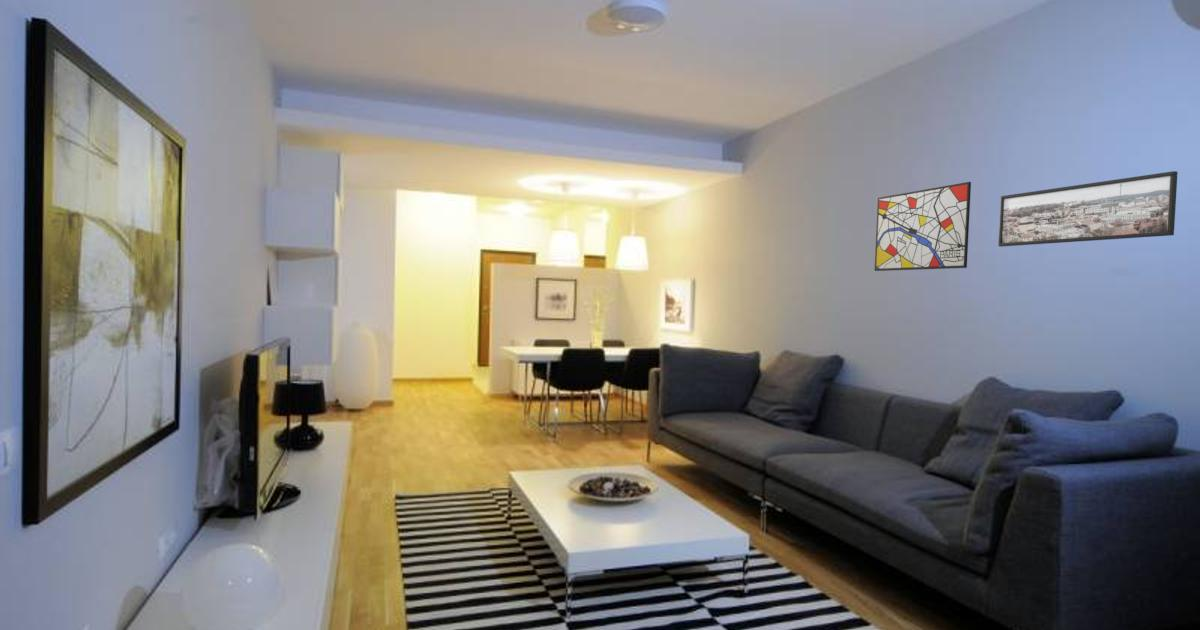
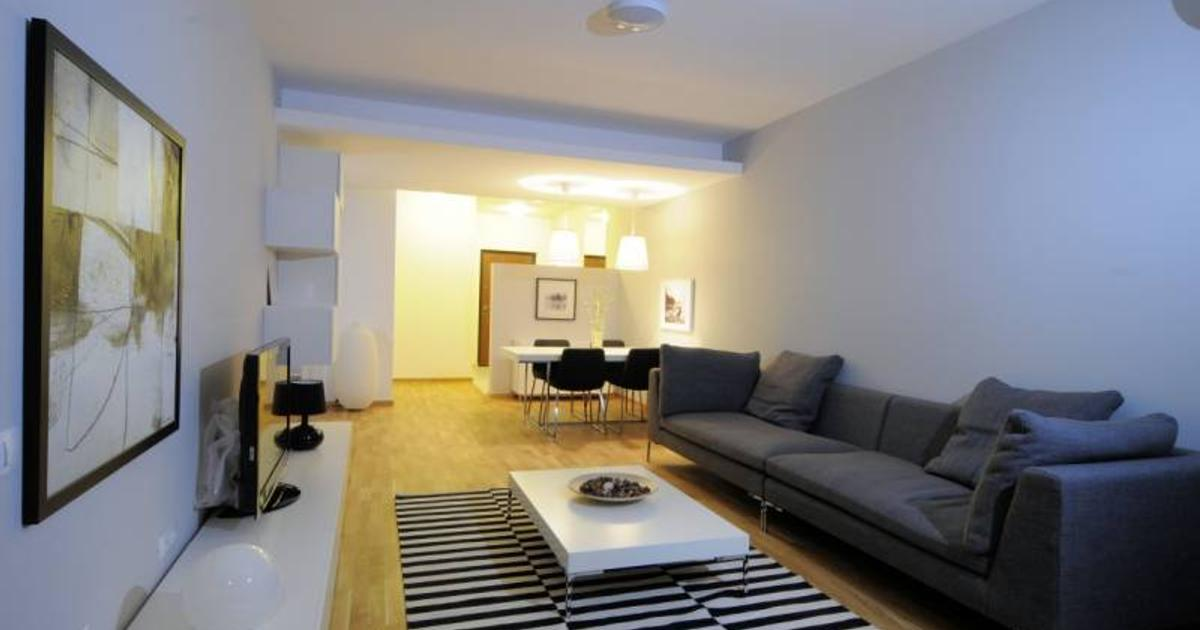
- wall art (918, 230)
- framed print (1077, 213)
